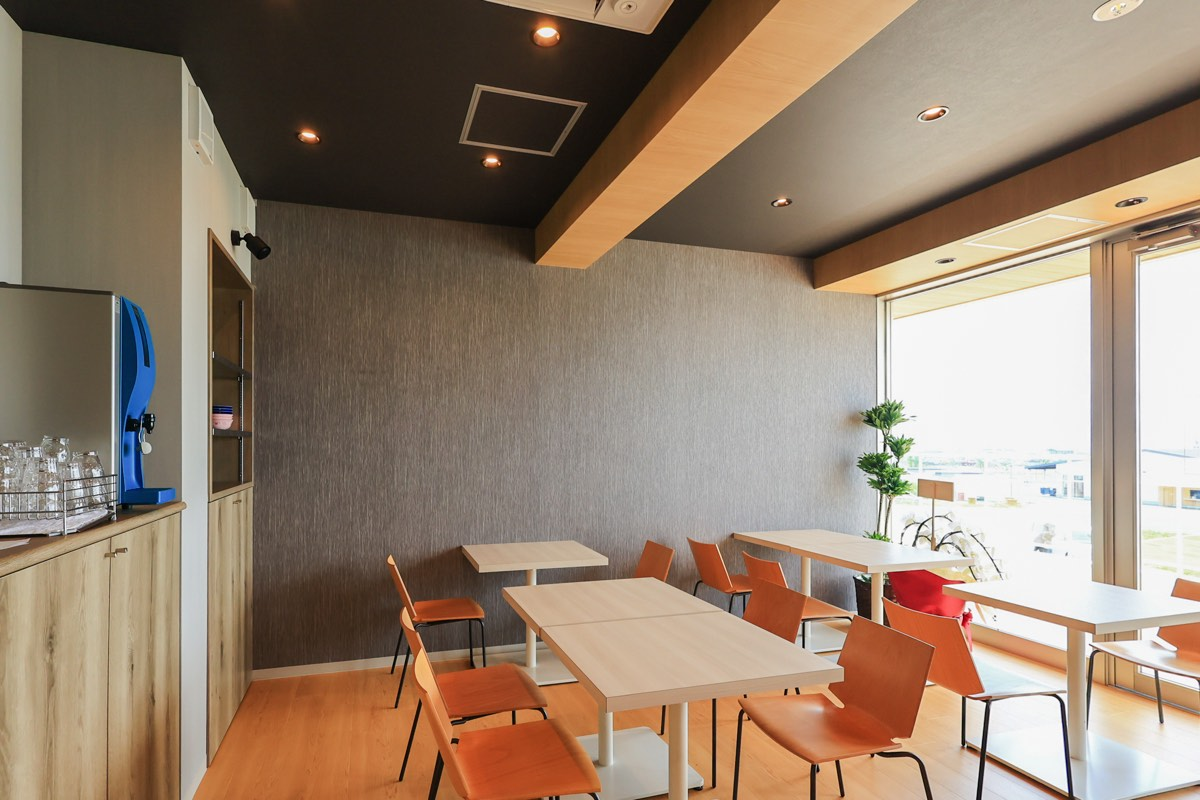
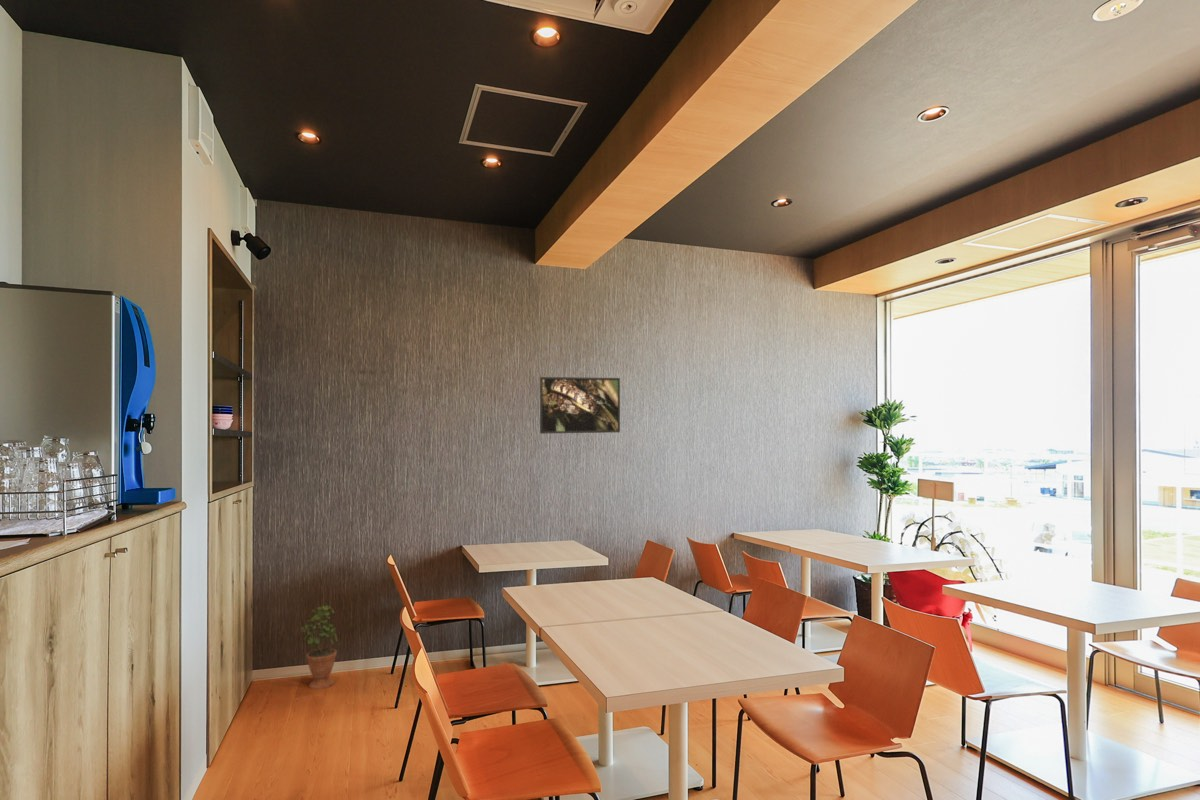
+ potted plant (318, 643)
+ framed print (580, 405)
